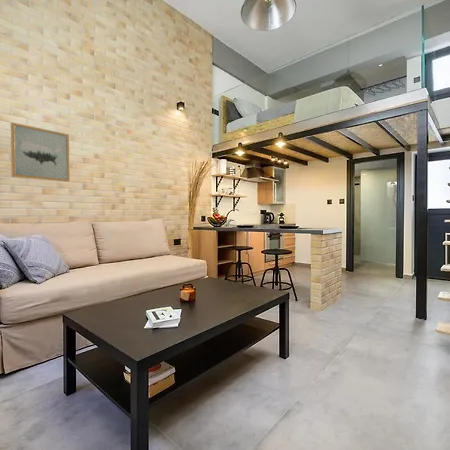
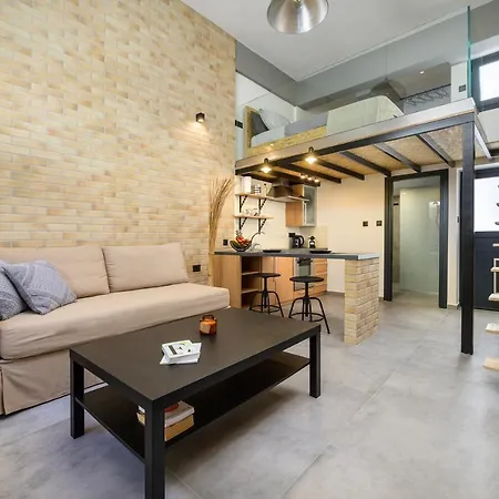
- wall art (41, 154)
